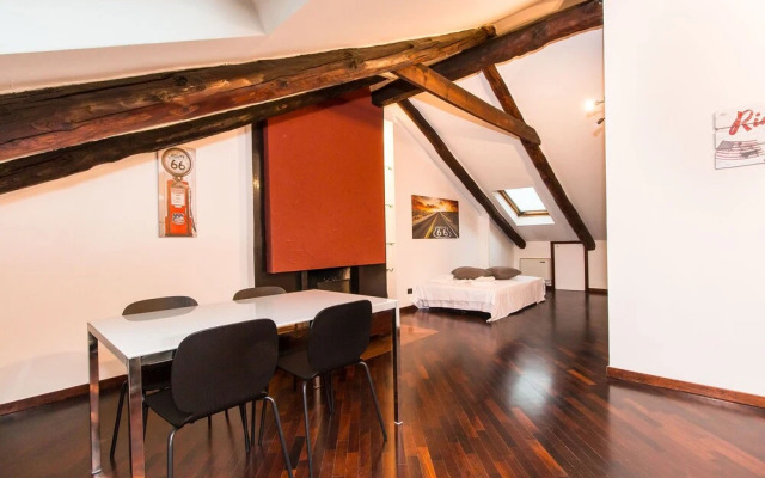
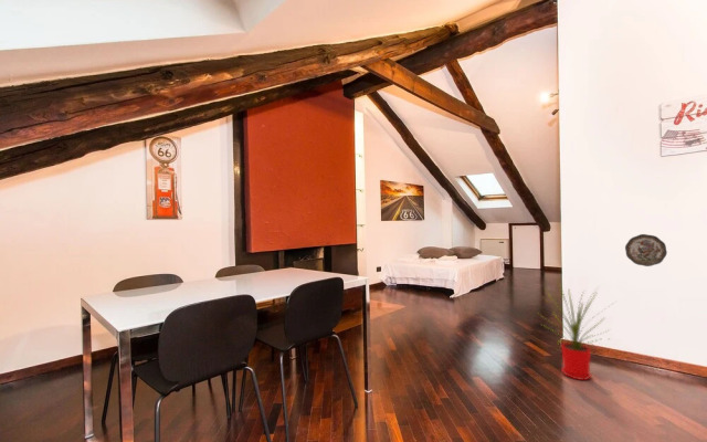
+ decorative plate (645, 250)
+ house plant (577, 329)
